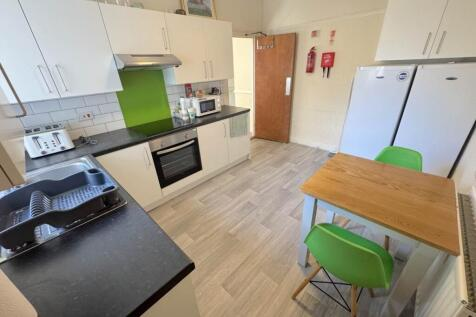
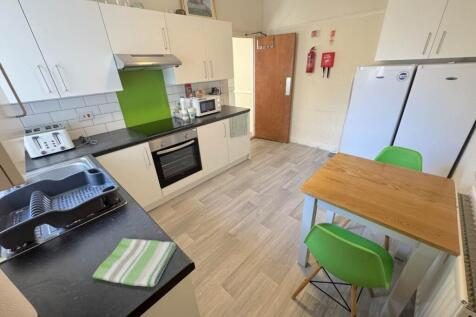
+ dish towel (137, 258)
